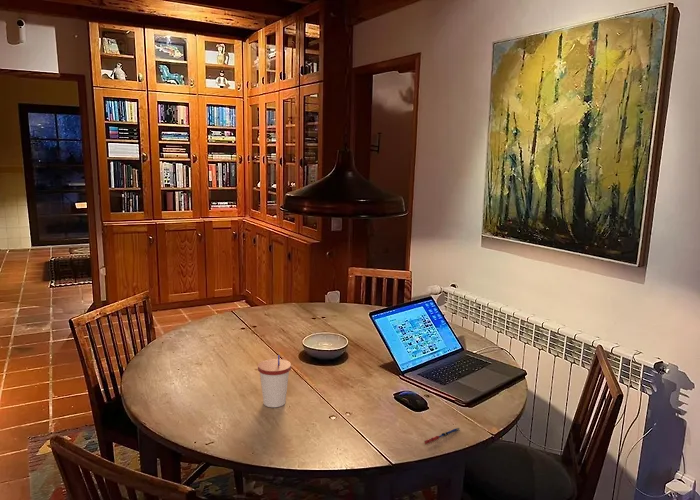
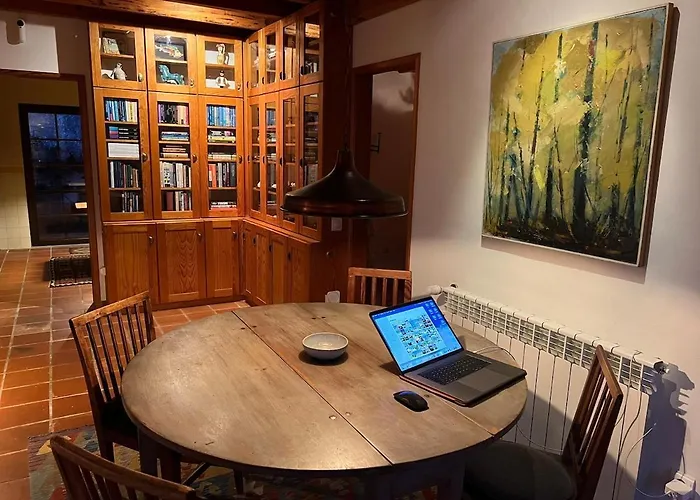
- pen (442, 434)
- cup (274, 379)
